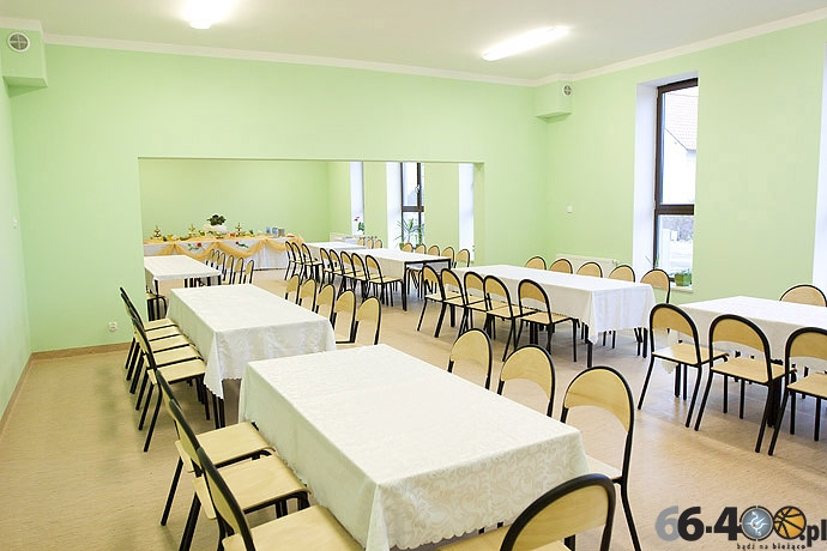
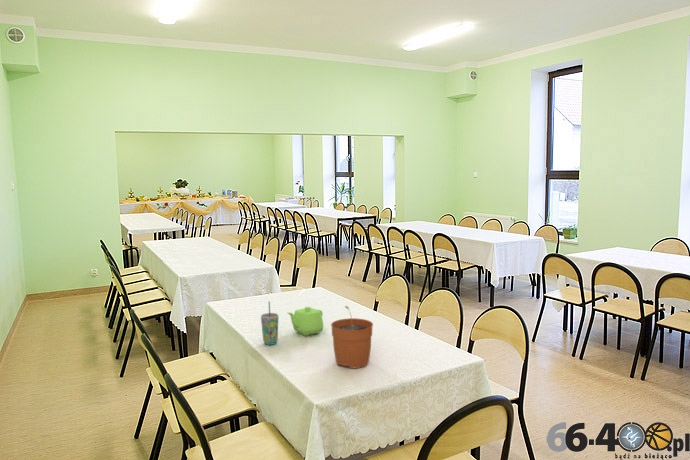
+ plant pot (352, 333)
+ teapot (305, 320)
+ cup (269, 322)
